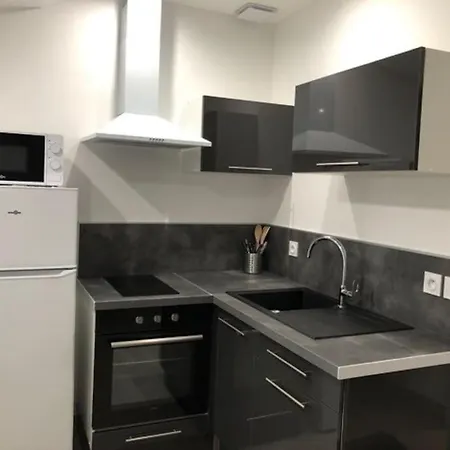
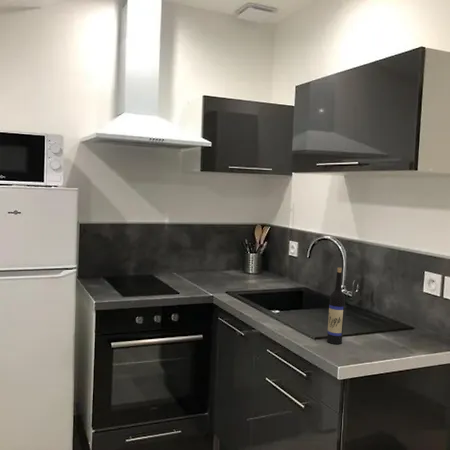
+ wine bottle (337, 305)
